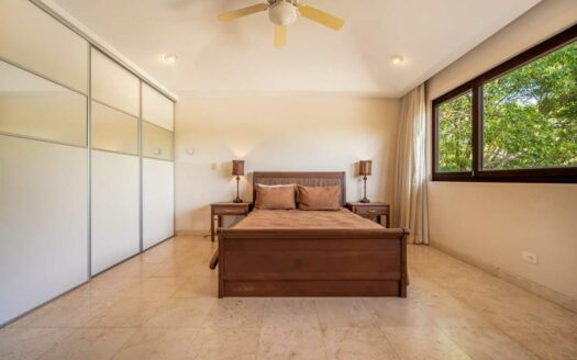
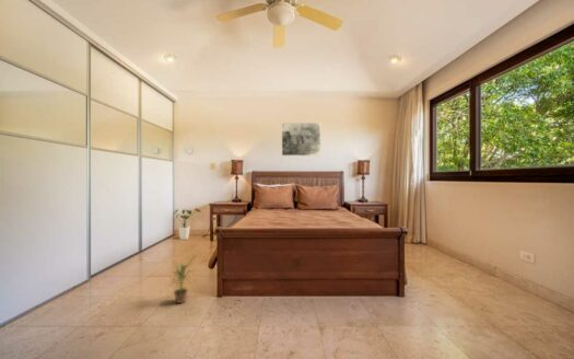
+ potted plant (183, 280)
+ house plant (186, 222)
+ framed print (301, 139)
